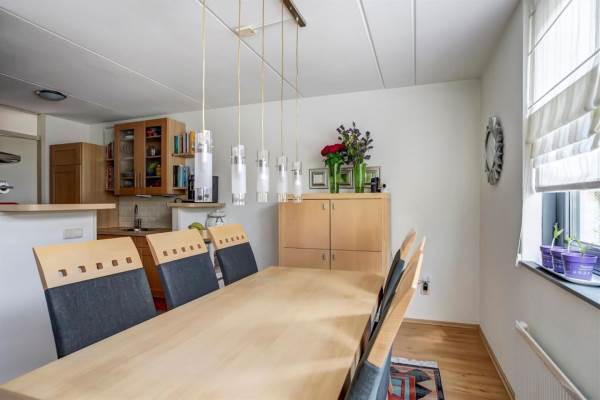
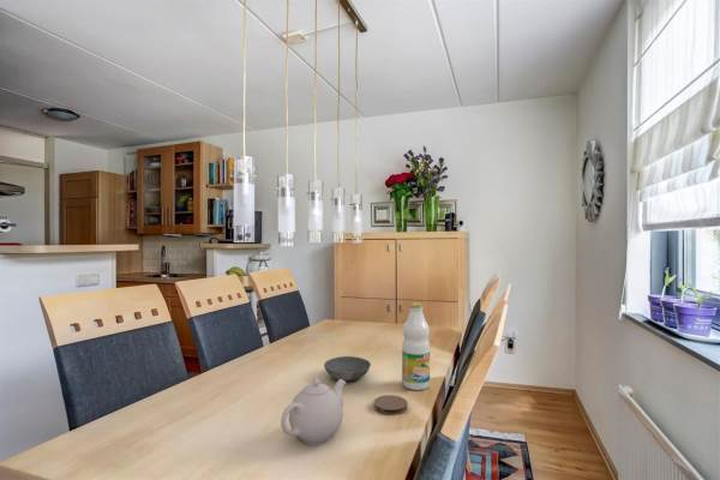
+ bowl (347, 370)
+ bottle (415, 344)
+ coaster (390, 403)
+ teapot (316, 407)
